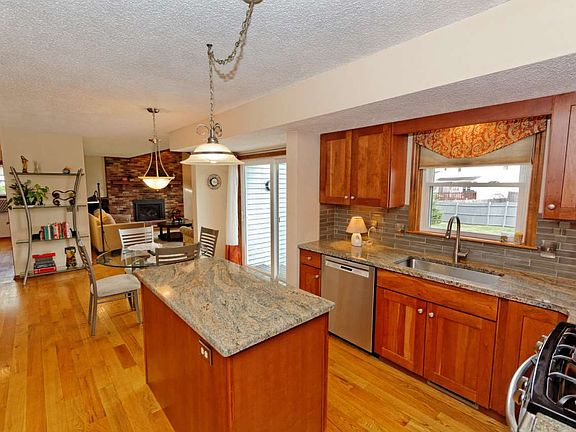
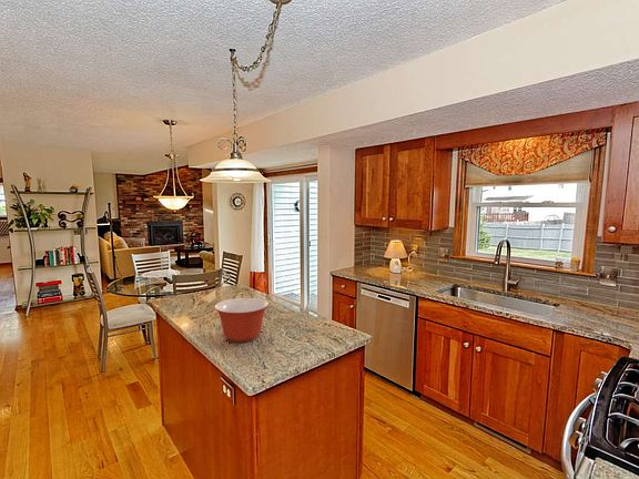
+ mixing bowl (242, 320)
